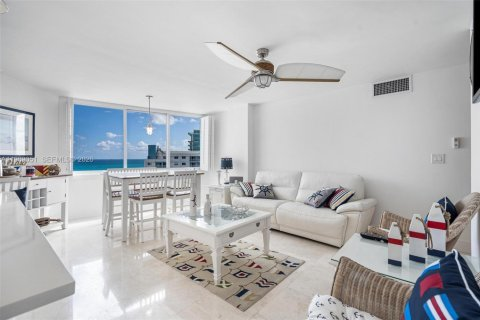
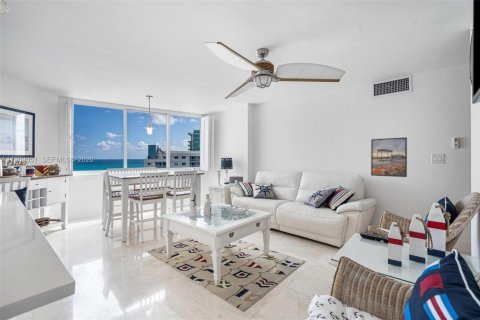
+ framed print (388, 157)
